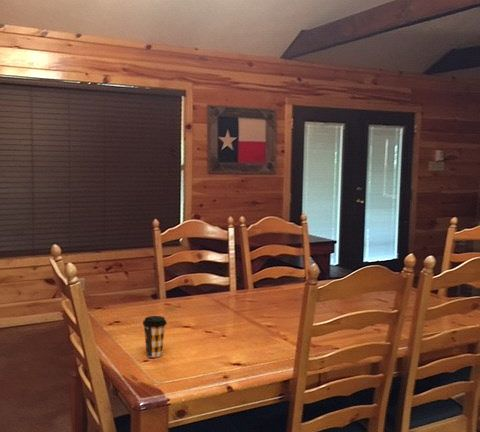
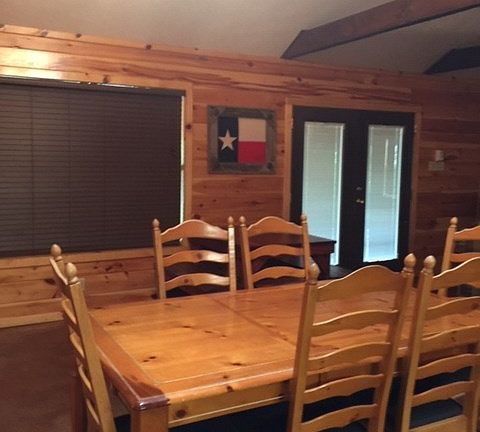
- coffee cup (154, 336)
